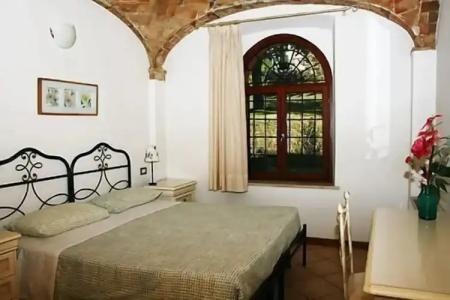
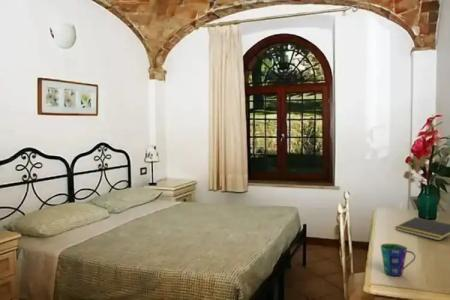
+ notepad (426, 228)
+ cup (397, 260)
